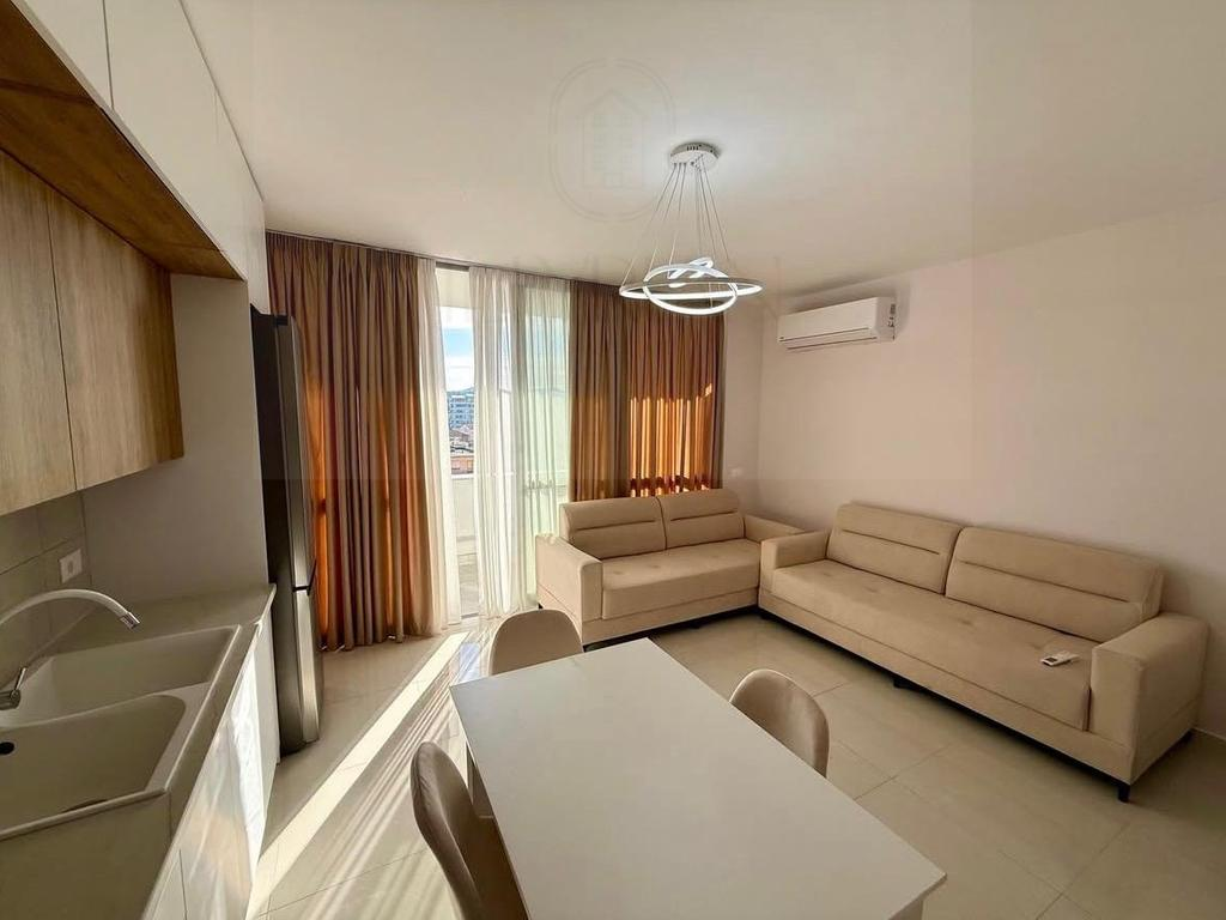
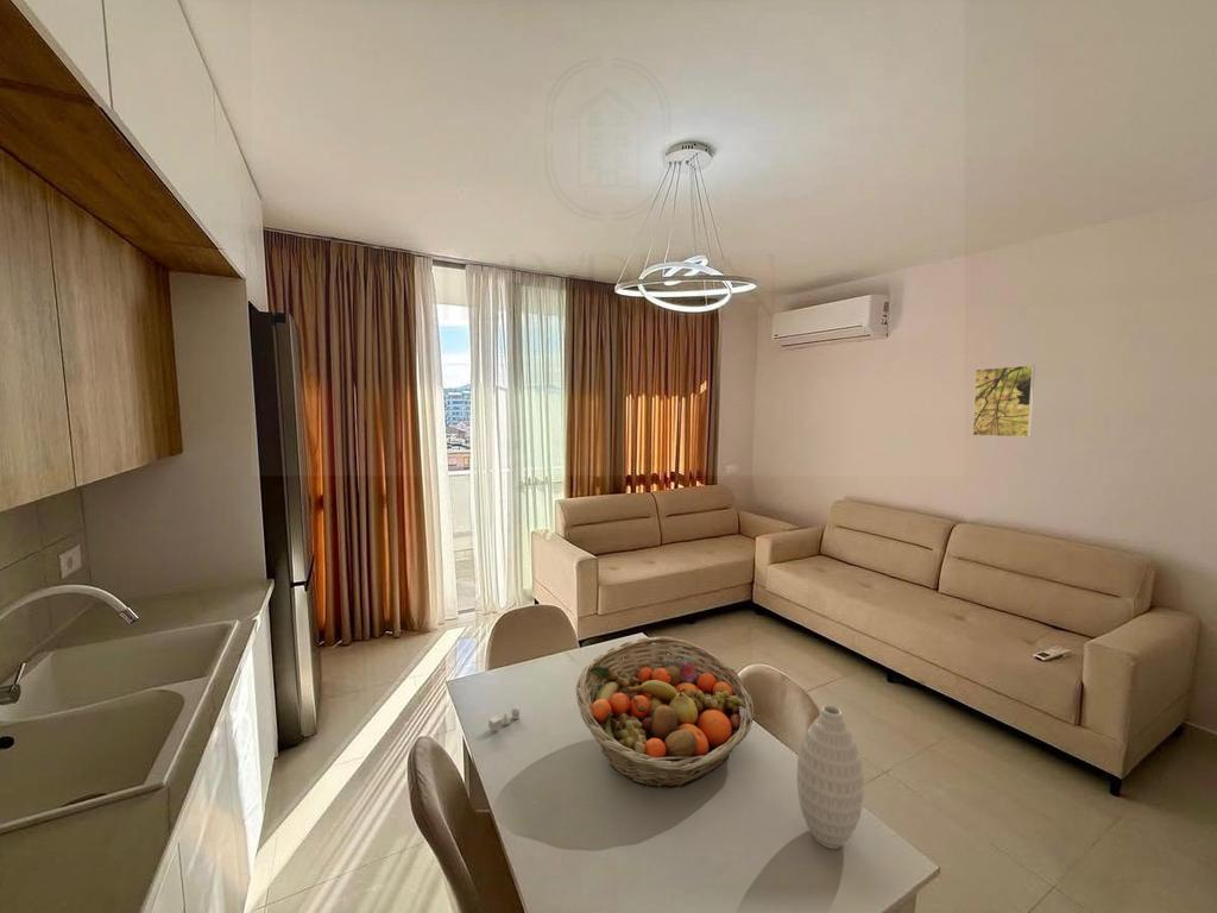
+ salt and pepper shaker set (505, 718)
+ vase (830, 773)
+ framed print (1002, 402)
+ fruit basket (664, 706)
